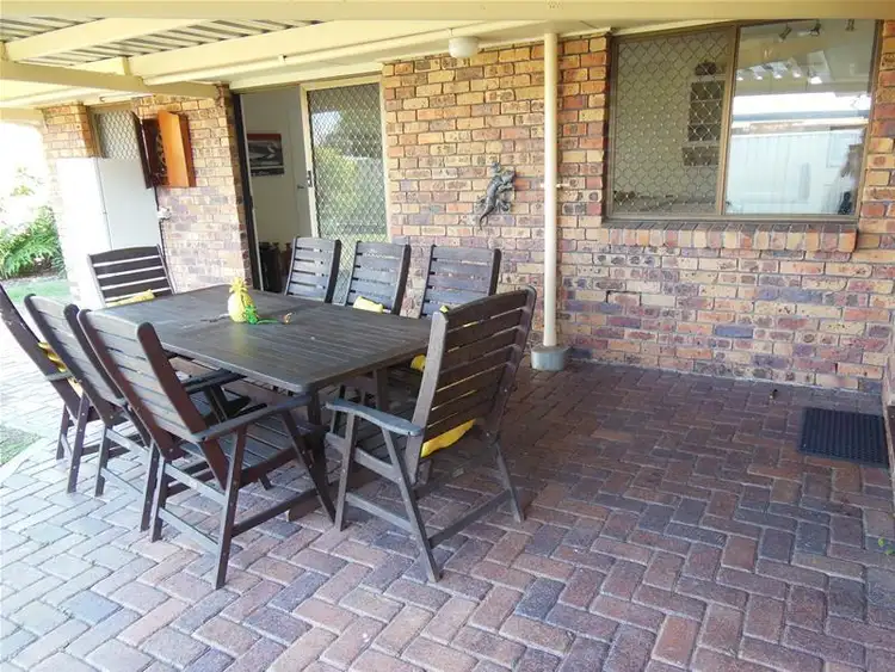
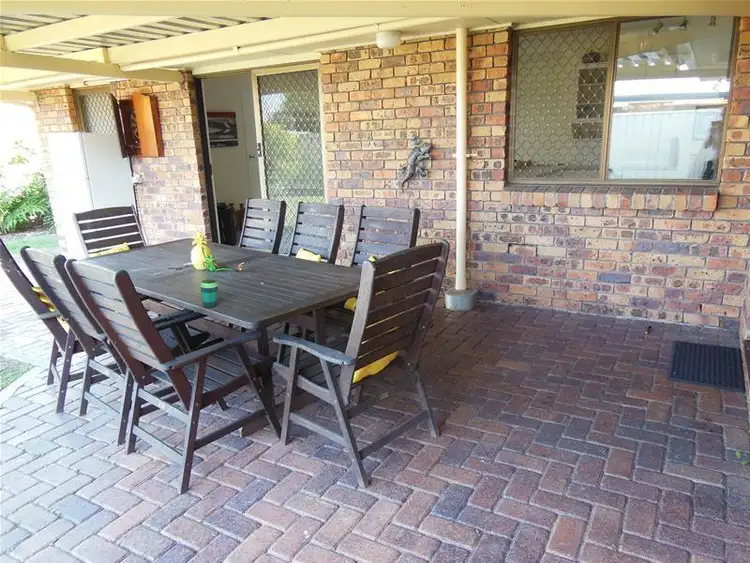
+ cup (210, 293)
